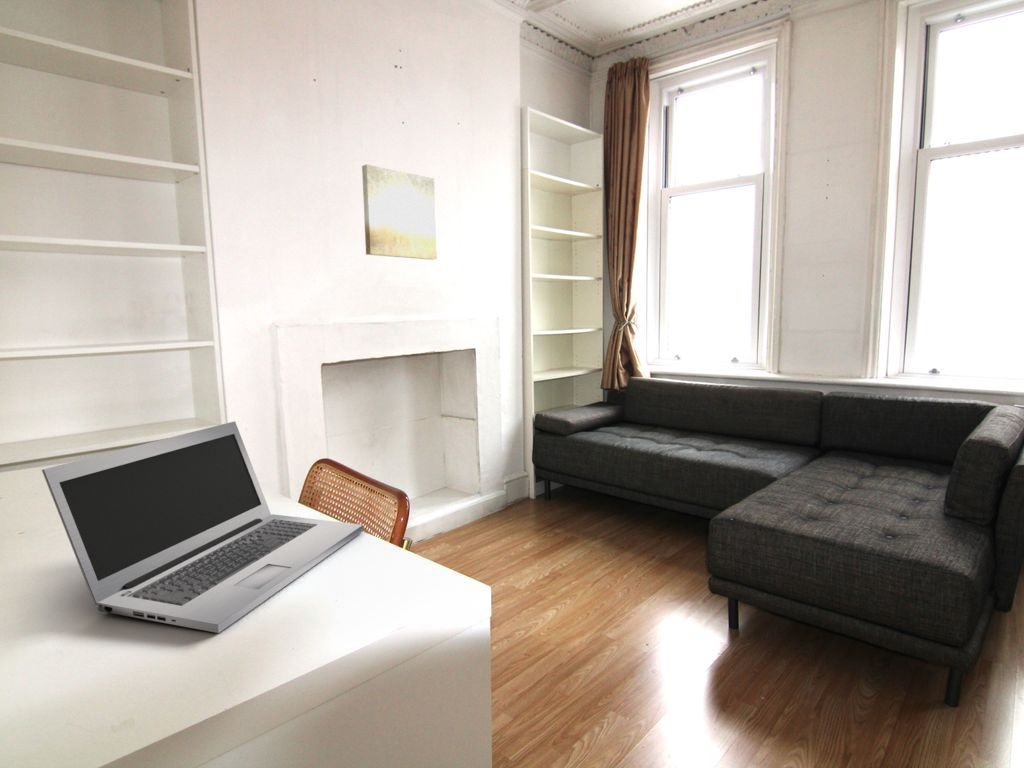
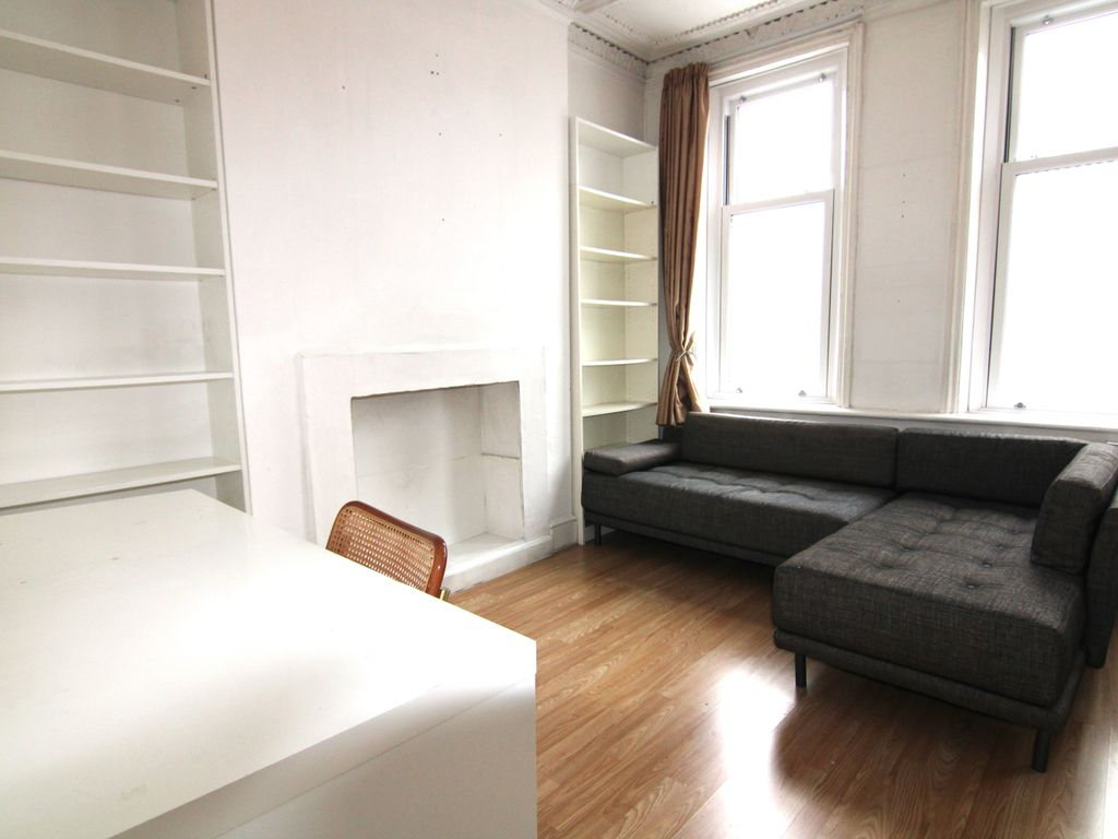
- wall art (401, 215)
- laptop (227, 505)
